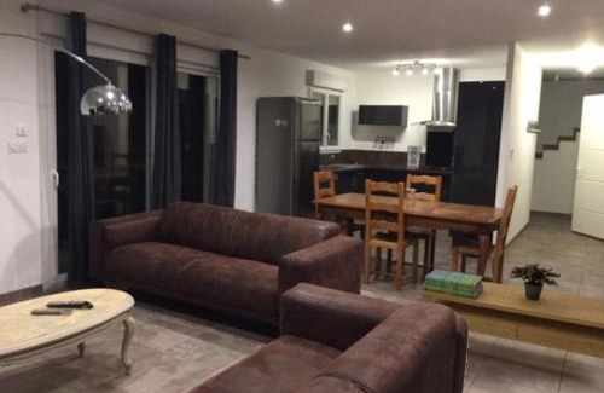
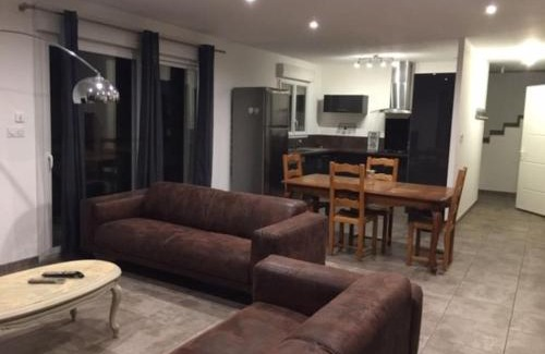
- stack of books (453, 282)
- potted plant (533, 281)
- coffee table (519, 328)
